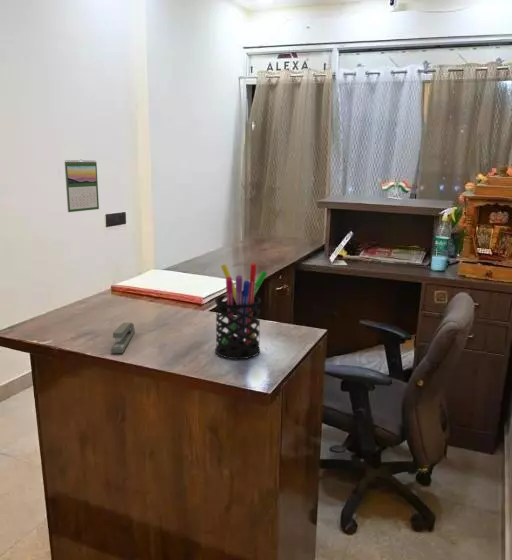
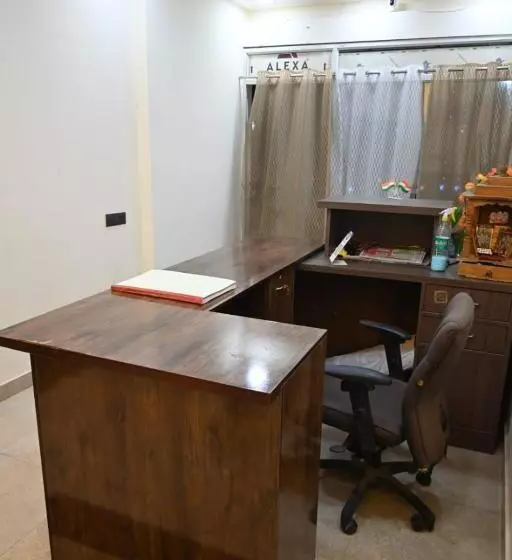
- calendar (82, 185)
- stapler (123, 333)
- pen holder (243, 306)
